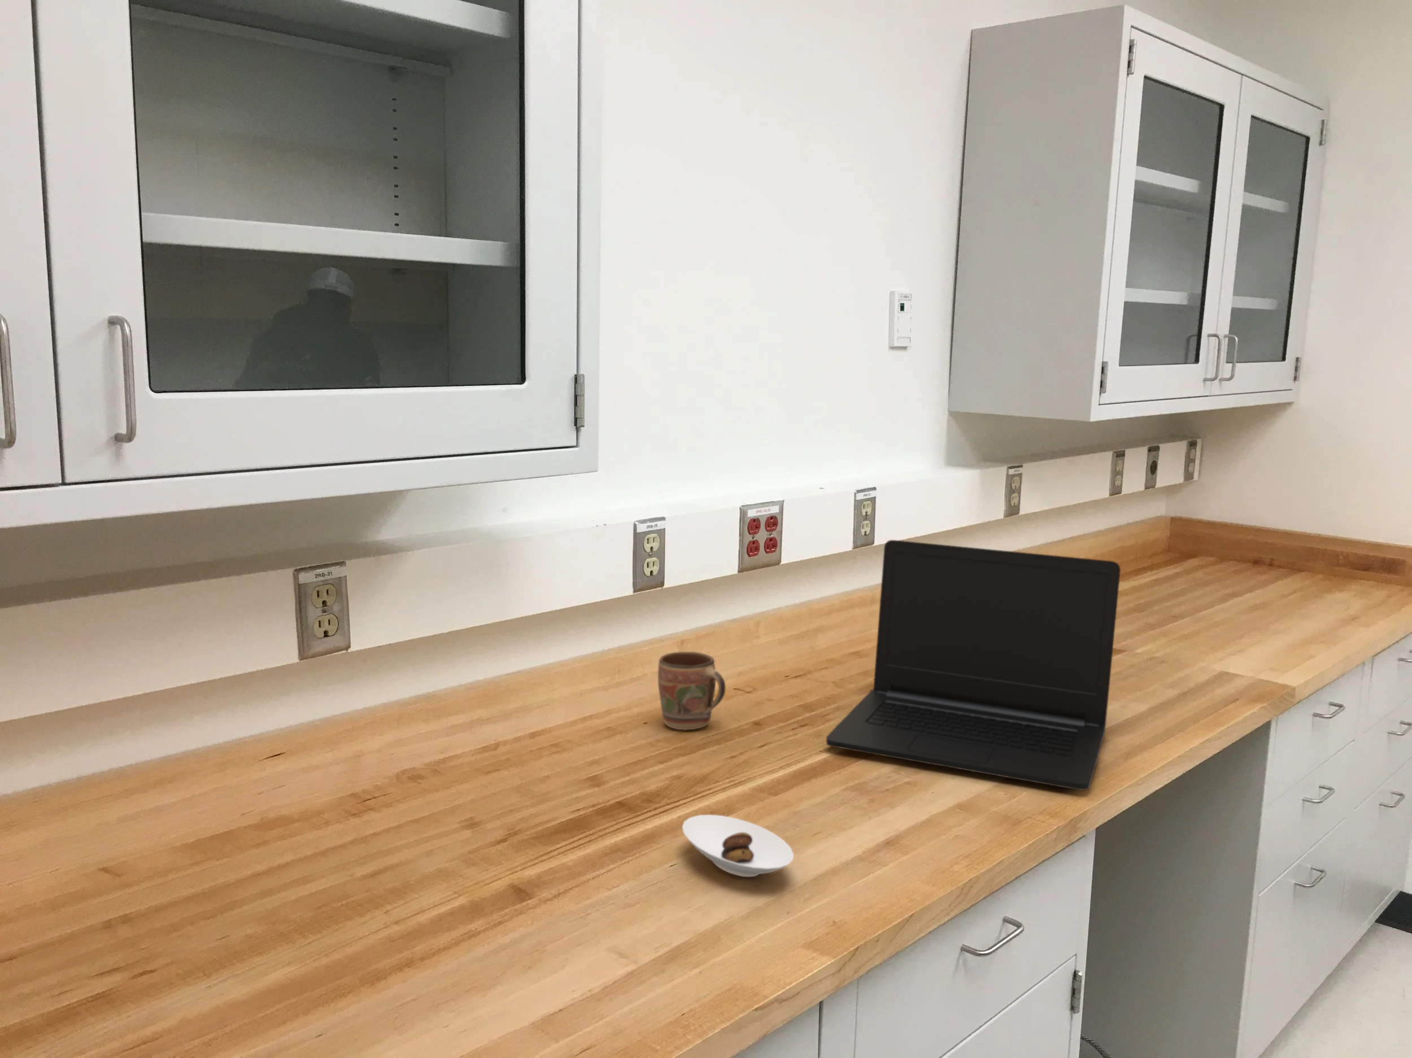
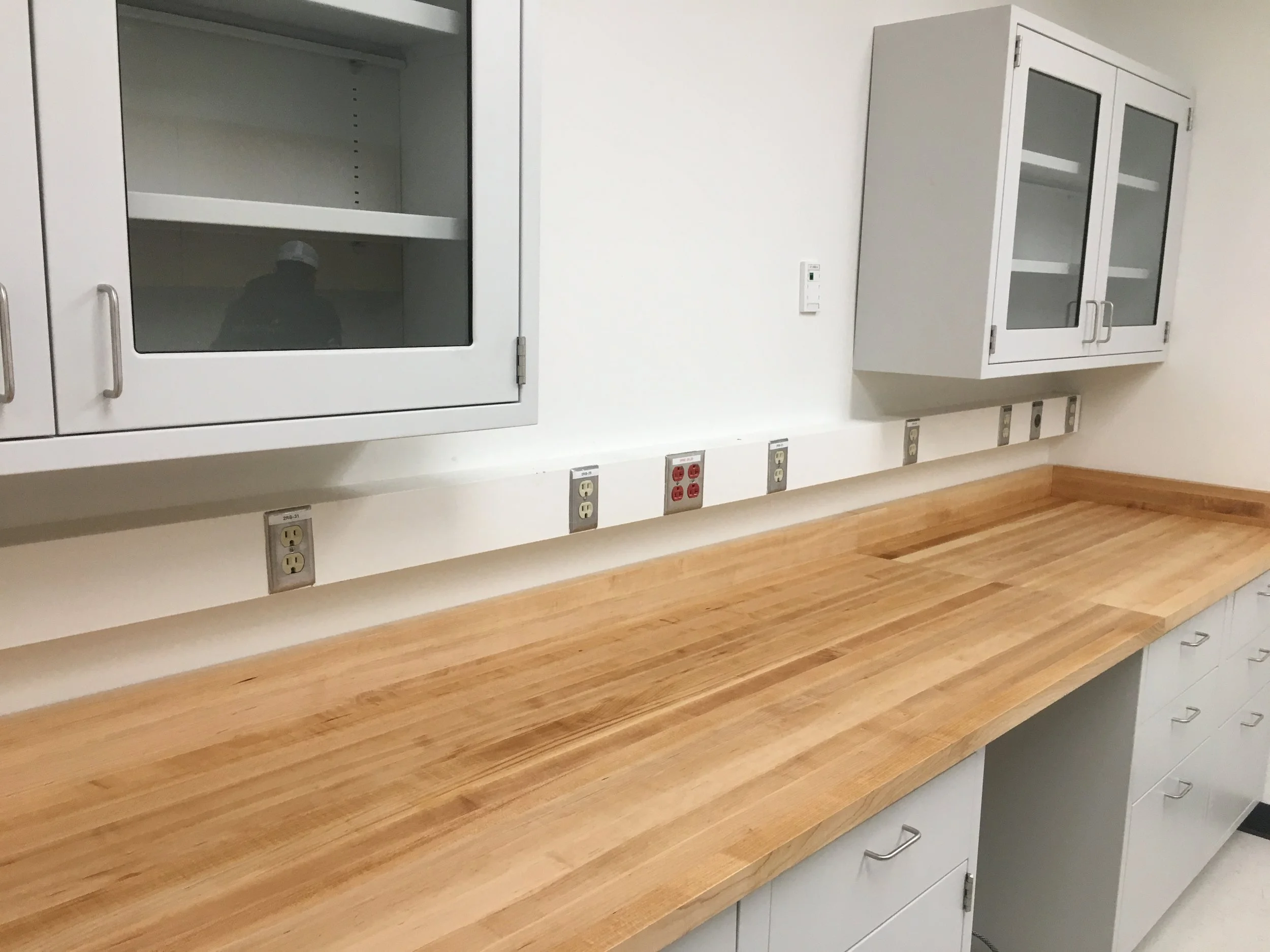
- laptop (975, 652)
- saucer (736, 849)
- mug (688, 691)
